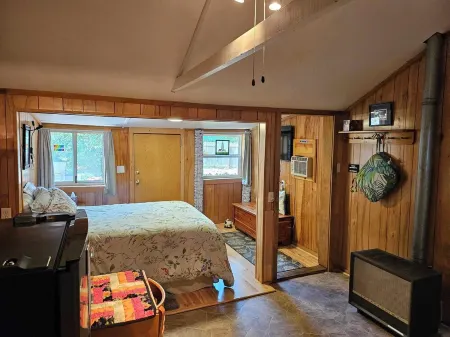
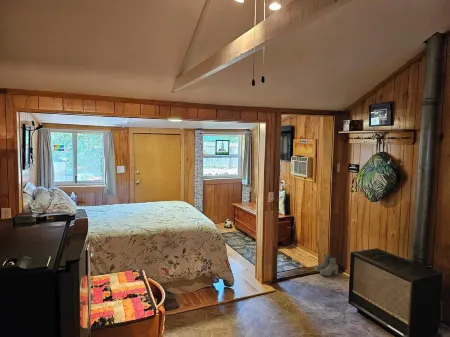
+ boots (326, 264)
